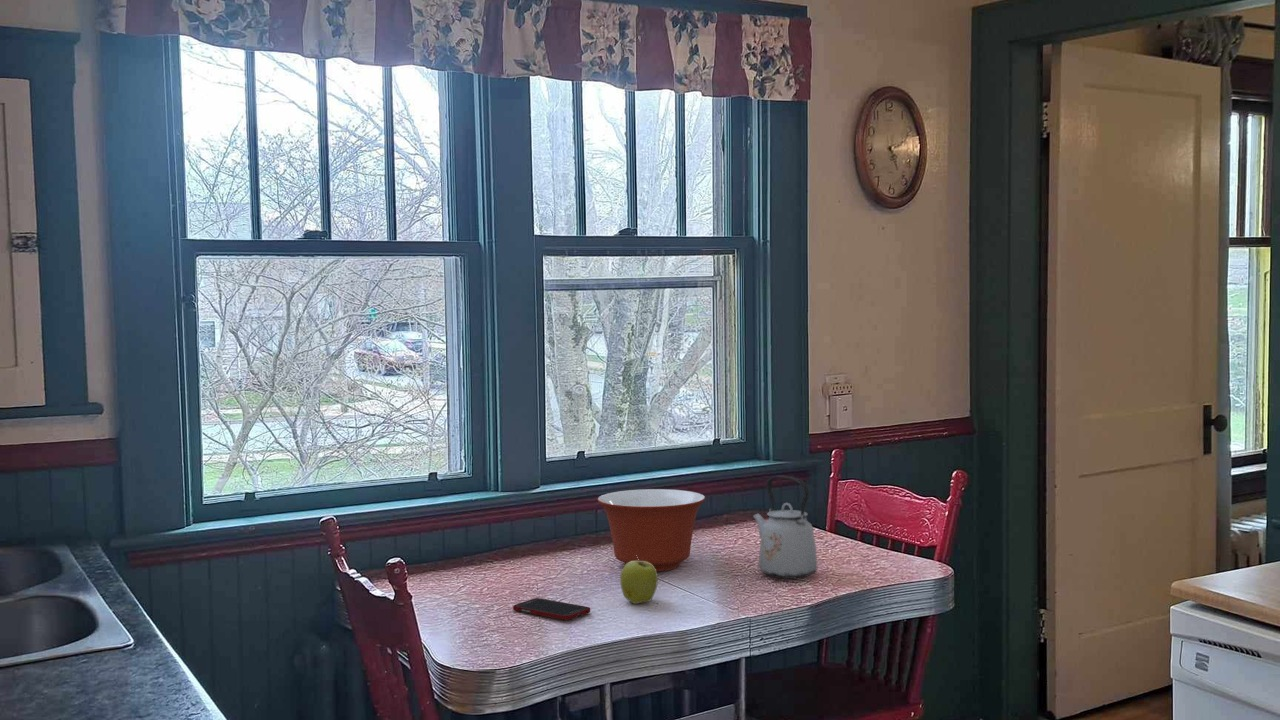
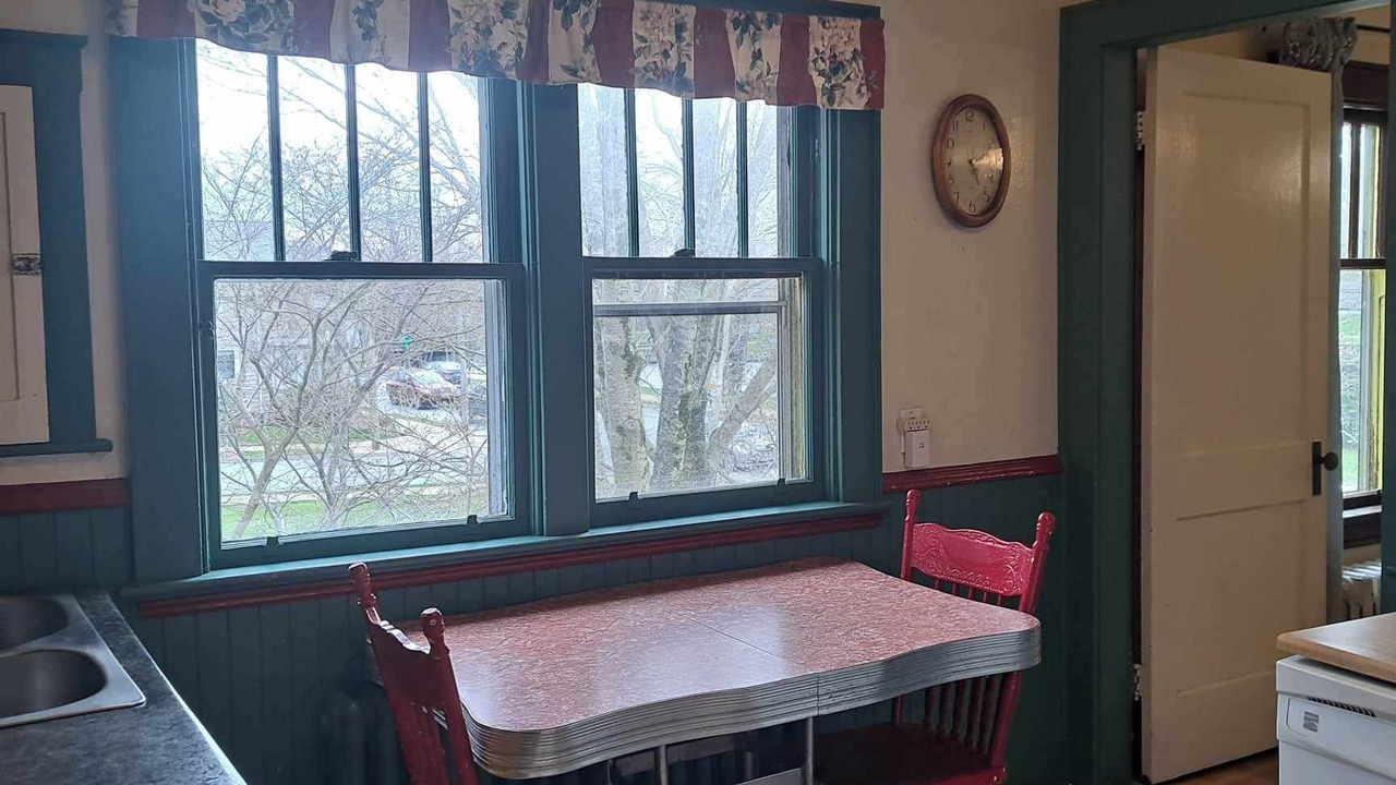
- apple (639, 578)
- mixing bowl (651, 531)
- cell phone (551, 609)
- kettle (779, 524)
